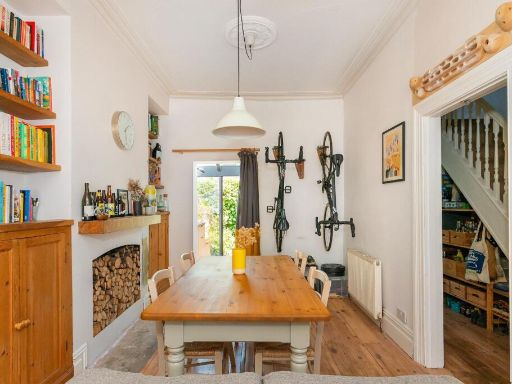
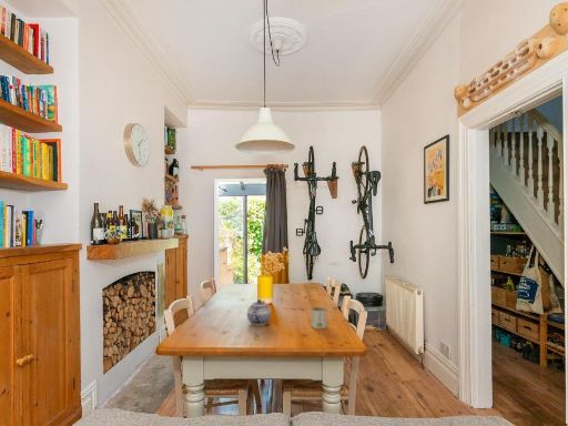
+ mug (322, 317)
+ teapot (258, 311)
